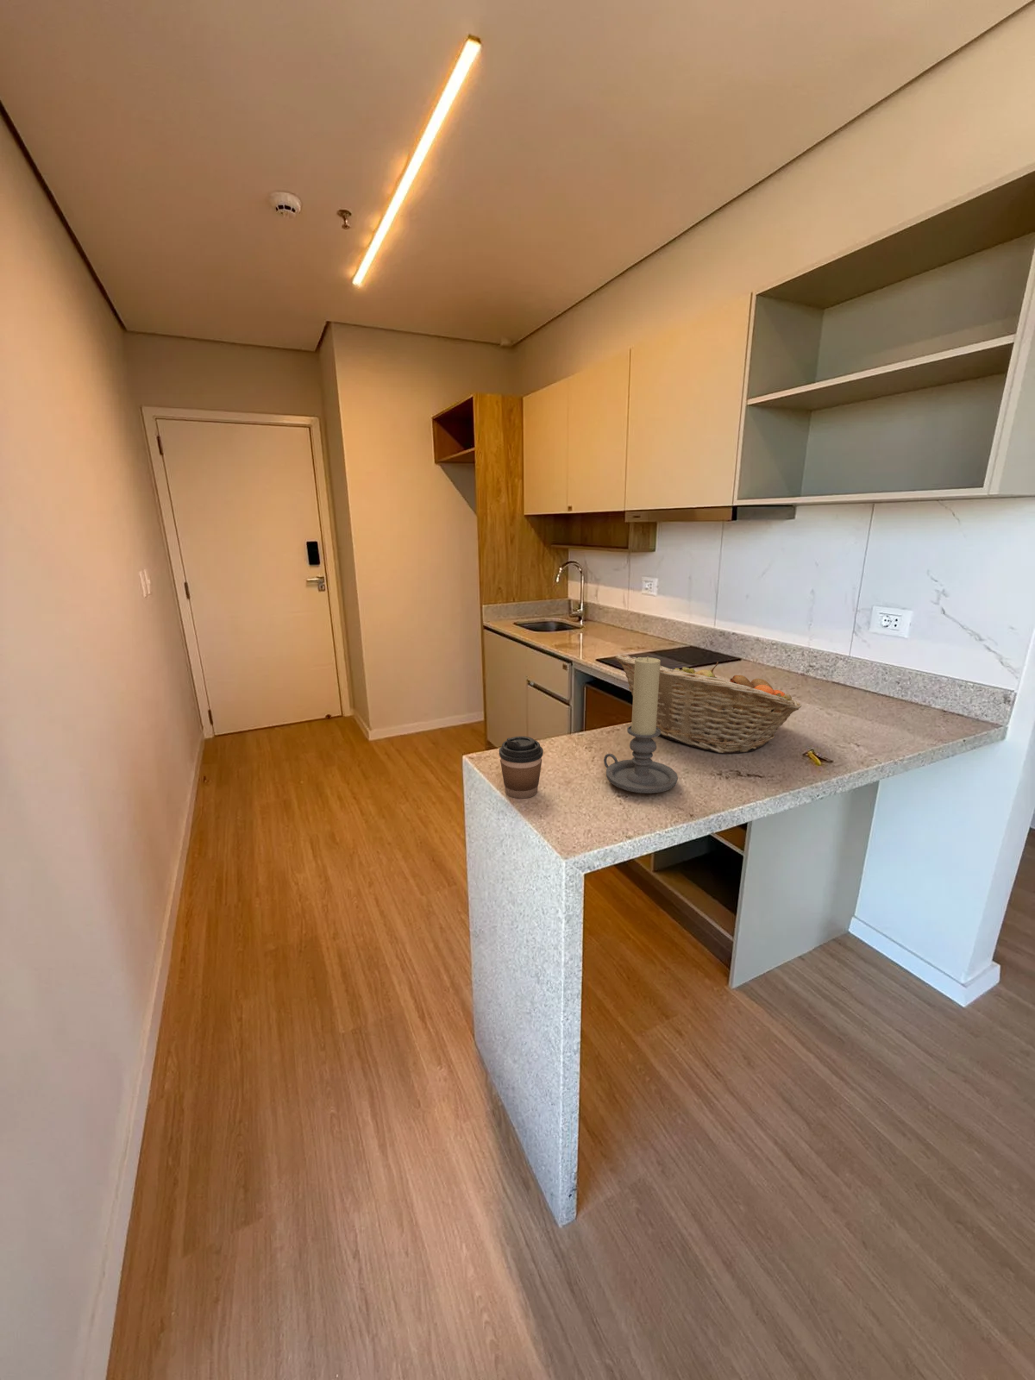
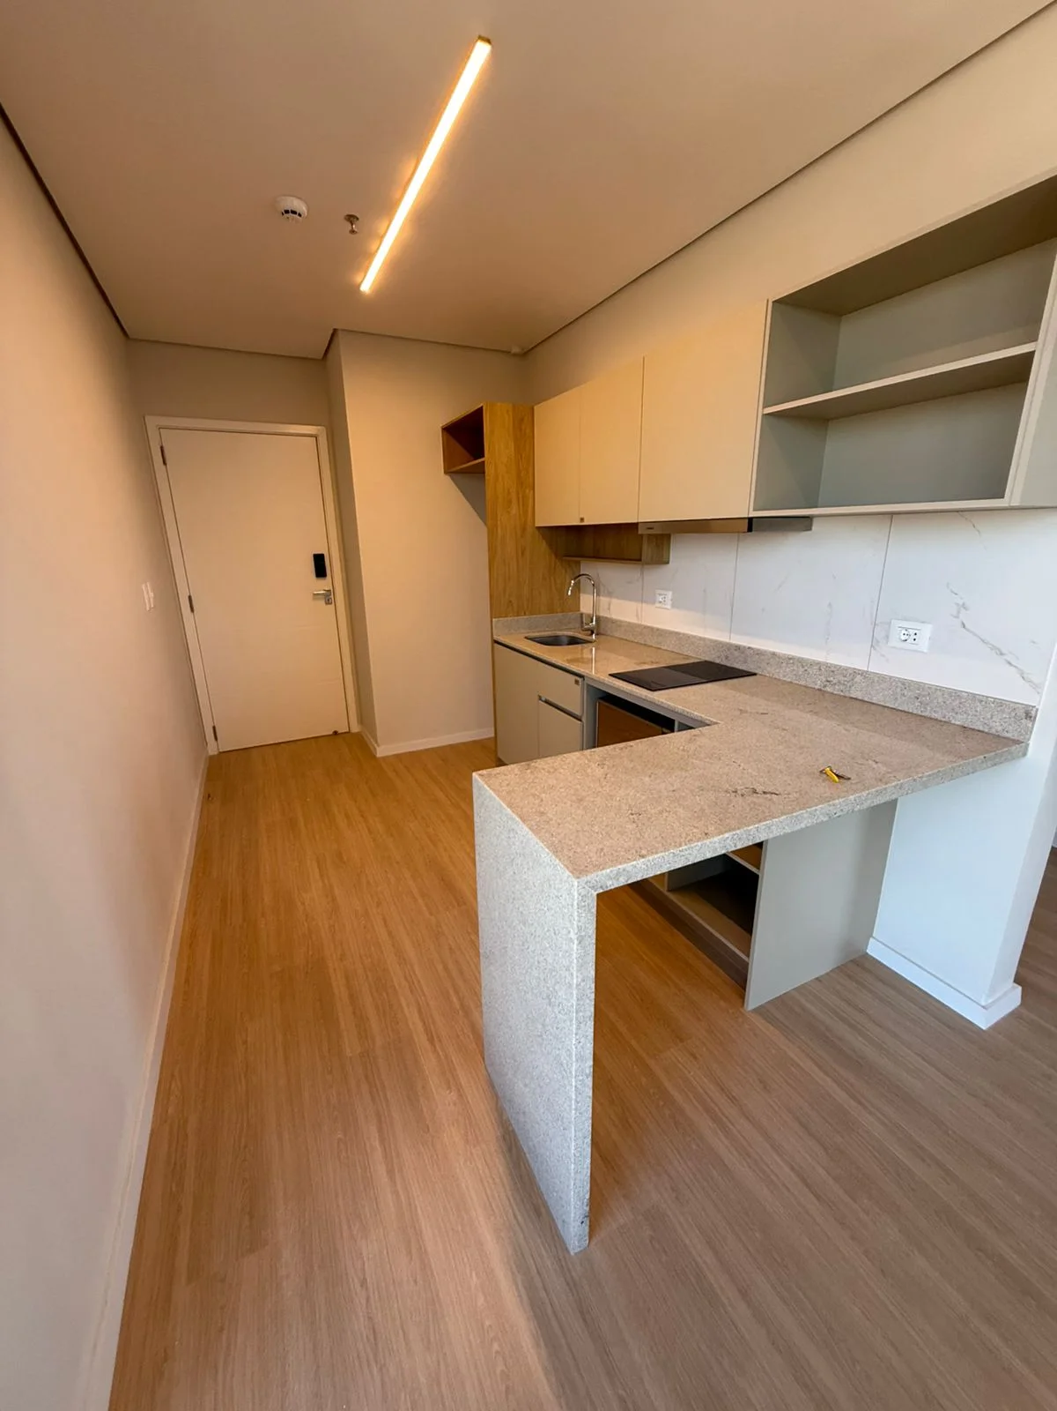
- coffee cup (521, 764)
- fruit basket (700, 693)
- candle holder (638, 720)
